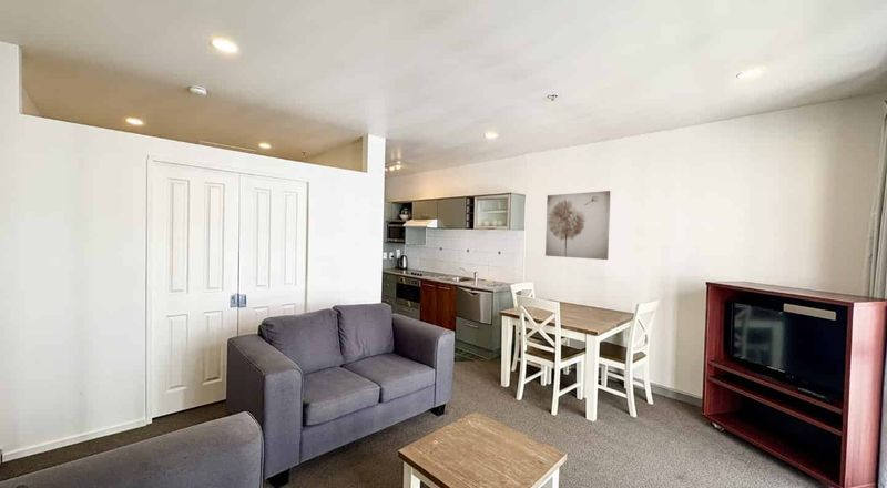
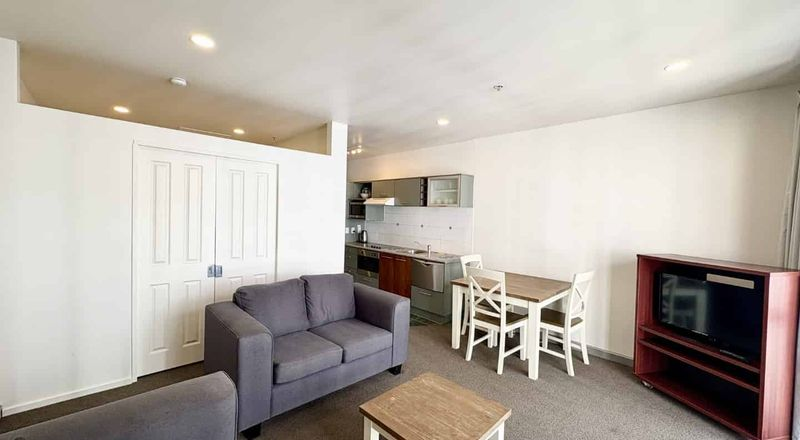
- wall art (575, 225)
